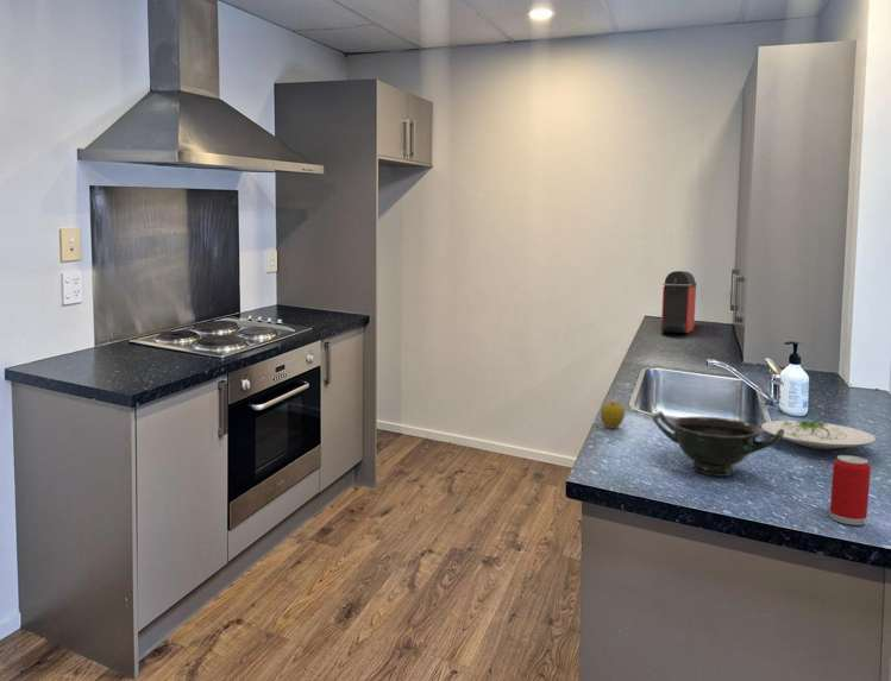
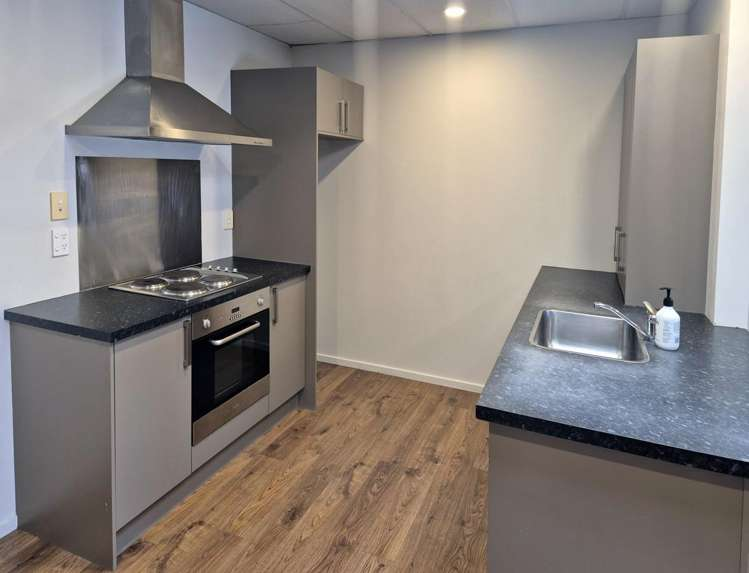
- bowl (714, 444)
- plate (816, 437)
- beverage can (849, 488)
- coffee maker (678, 301)
- apple (611, 414)
